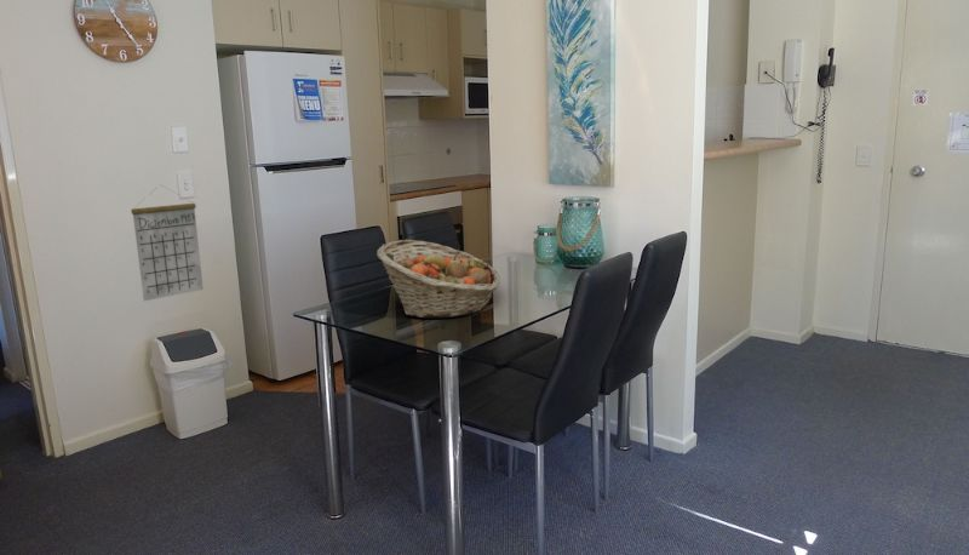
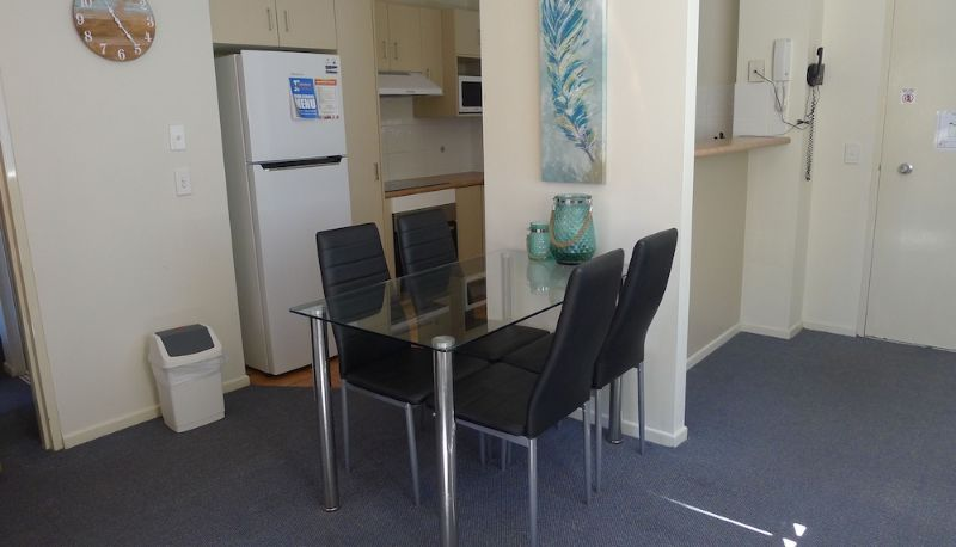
- calendar (167, 240)
- fruit basket (440, 275)
